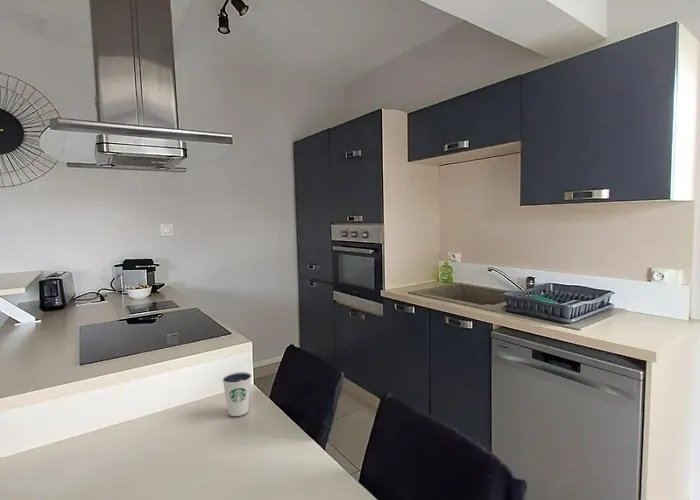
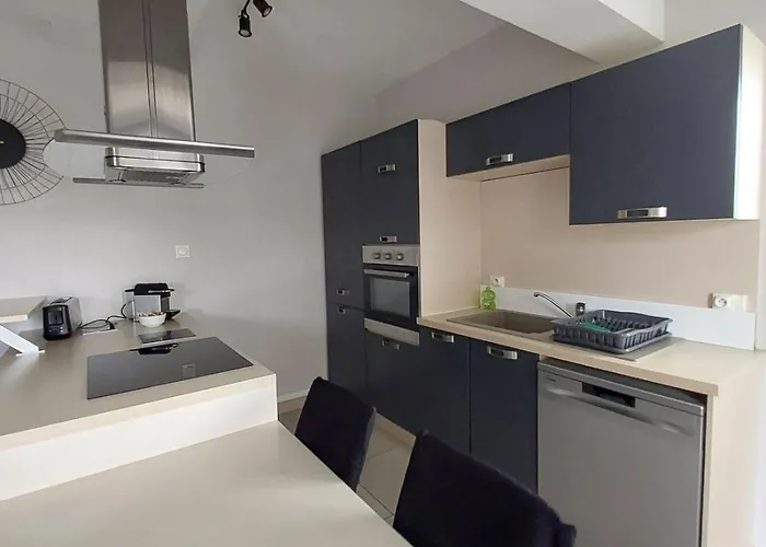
- dixie cup (237, 394)
